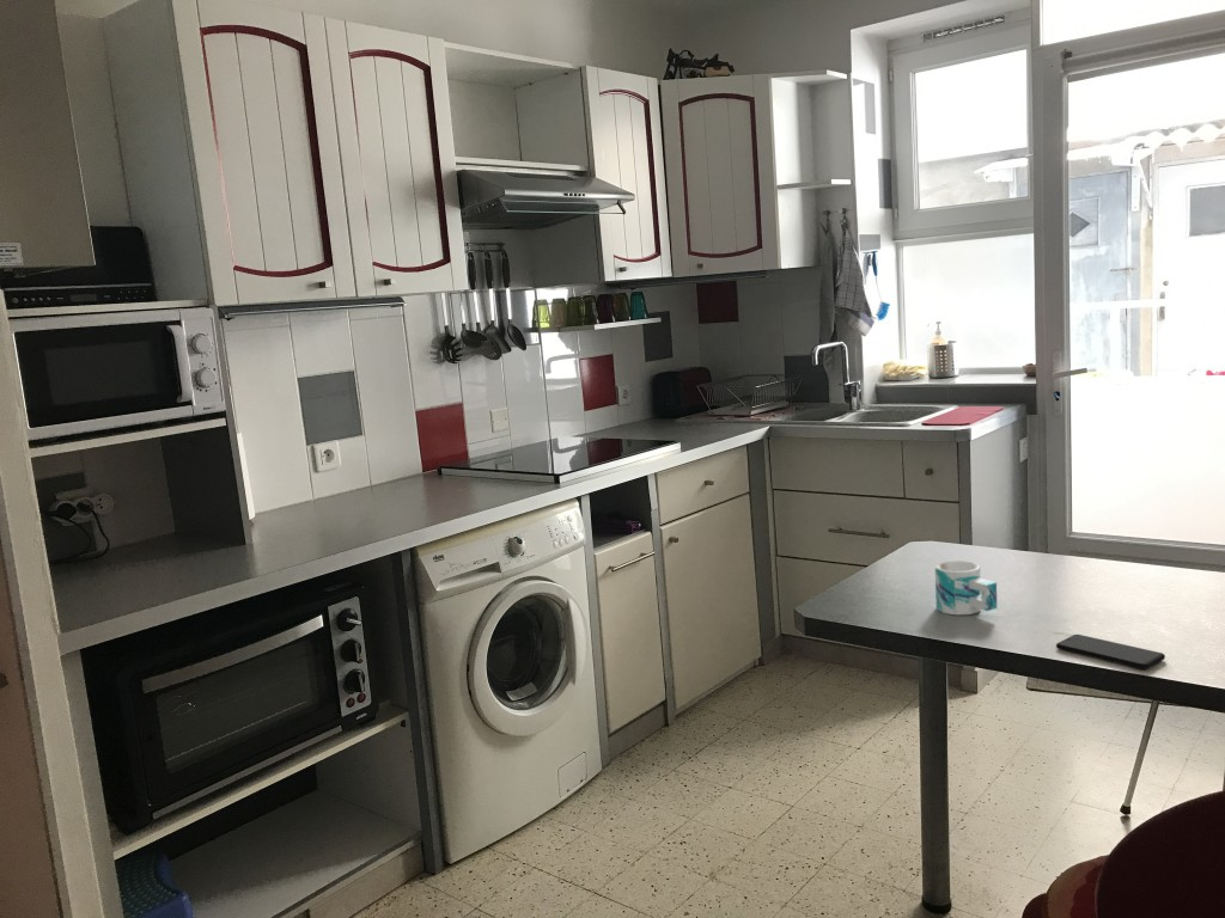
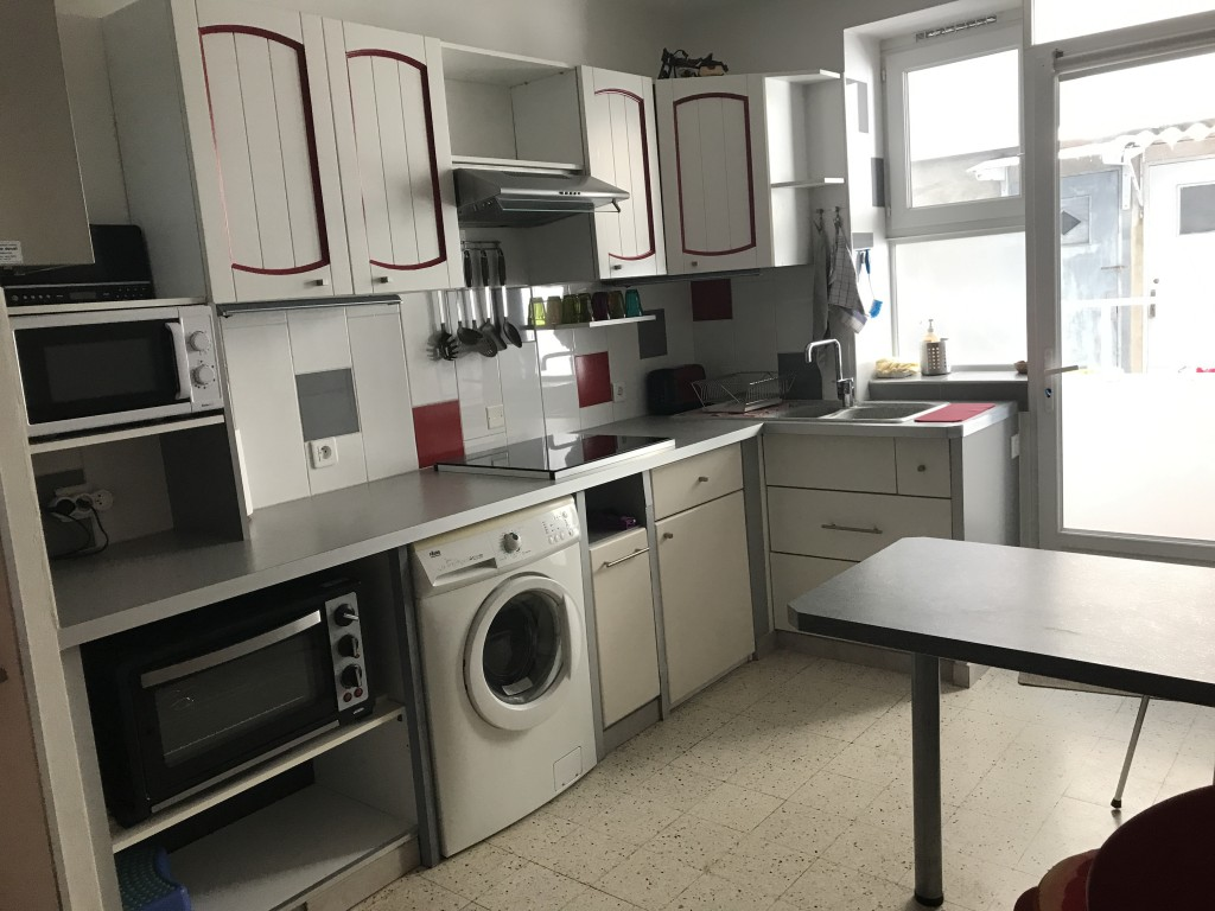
- smartphone (1109, 650)
- mug (965, 589)
